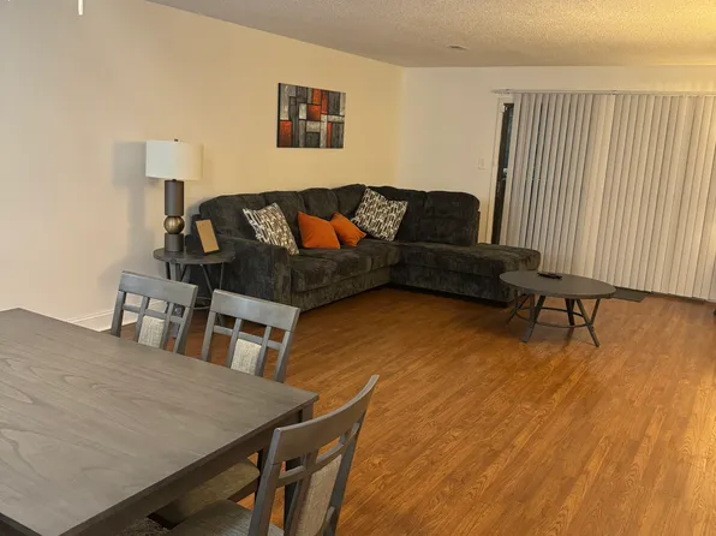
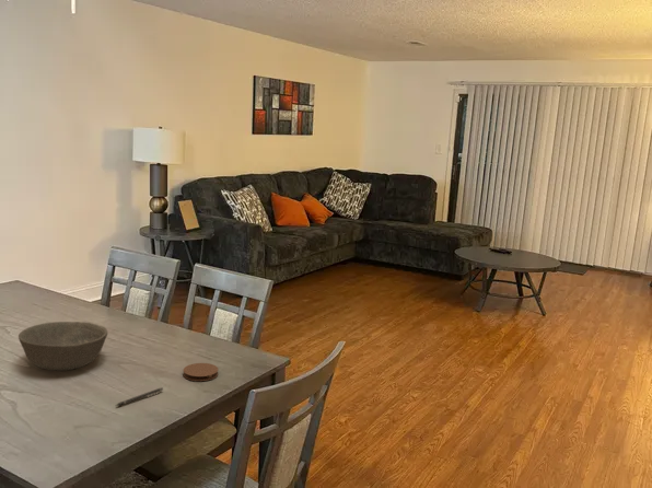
+ bowl (65, 347)
+ coaster (200, 371)
+ pen (139, 396)
